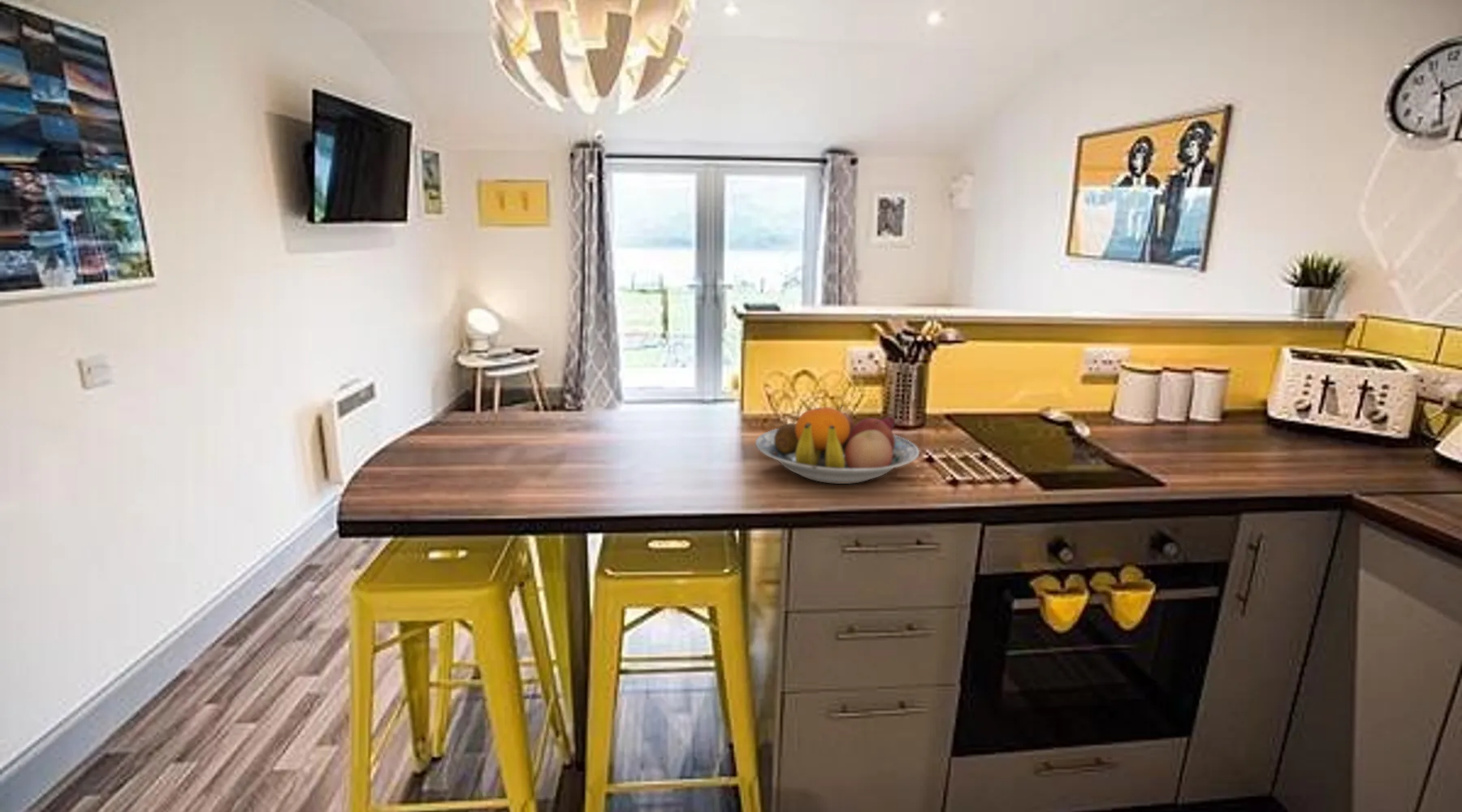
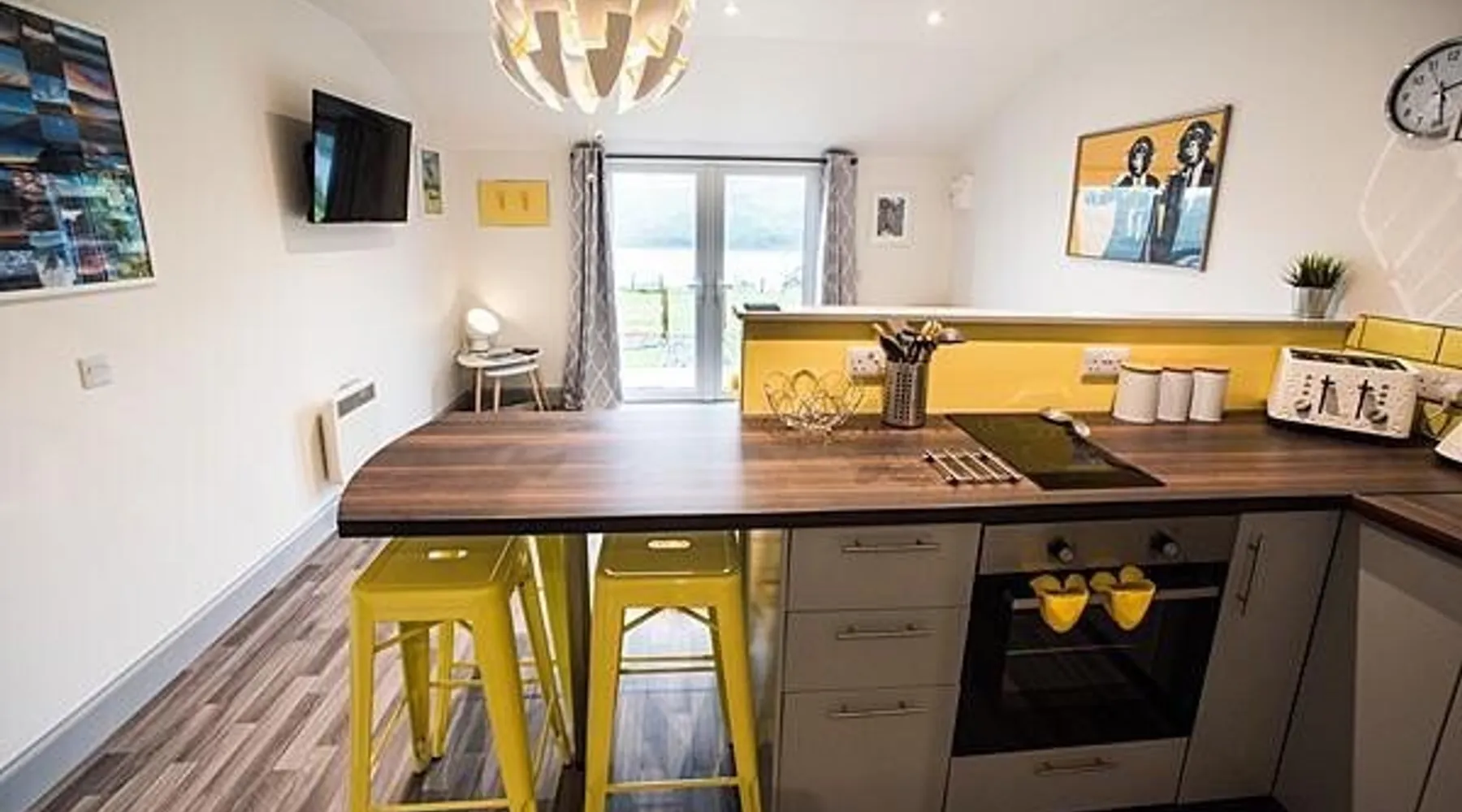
- fruit bowl (836, 438)
